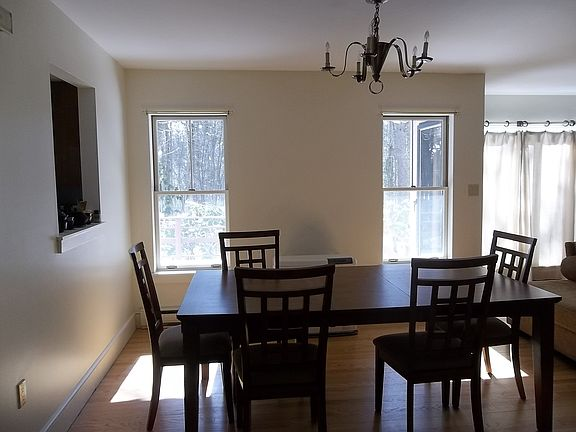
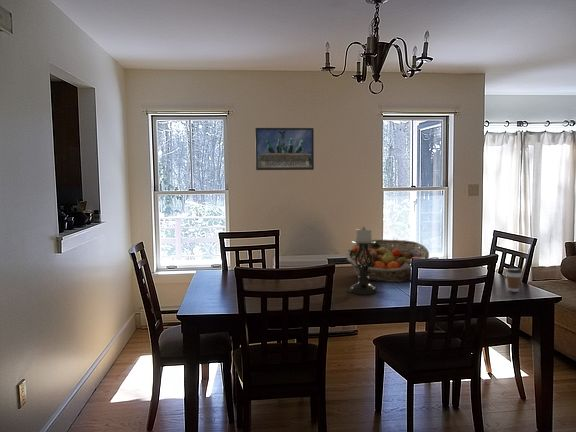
+ candle holder (364, 259)
+ coffee cup (513, 279)
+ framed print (284, 149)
+ fruit basket (386, 259)
